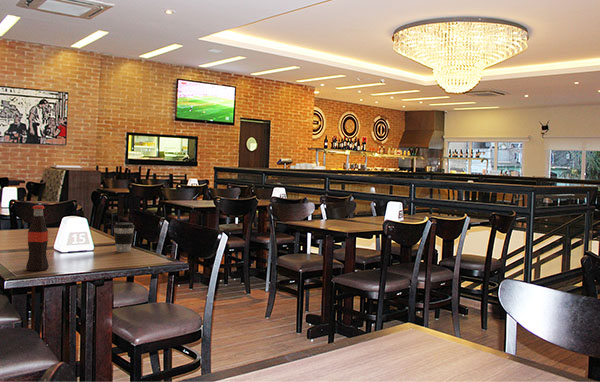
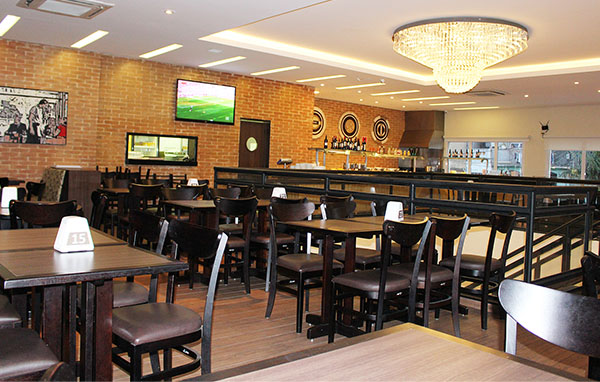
- bottle (38, 237)
- coffee cup (123, 237)
